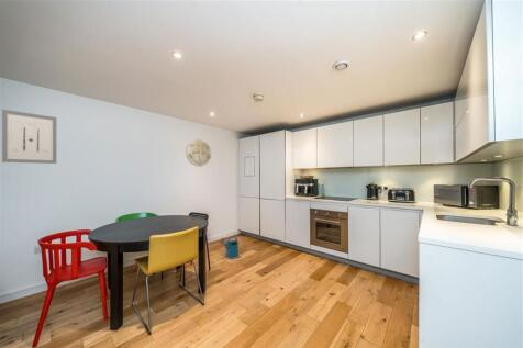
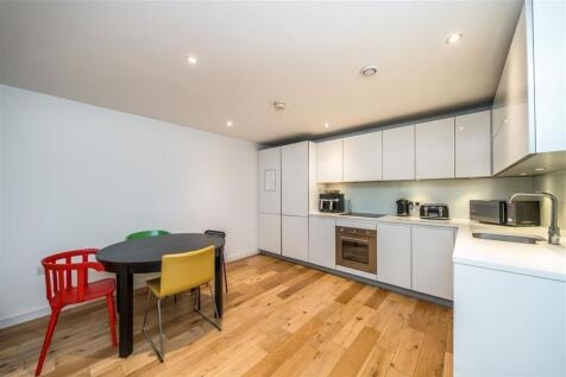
- watering can (229, 245)
- wall decoration (199, 153)
- wall art (31, 137)
